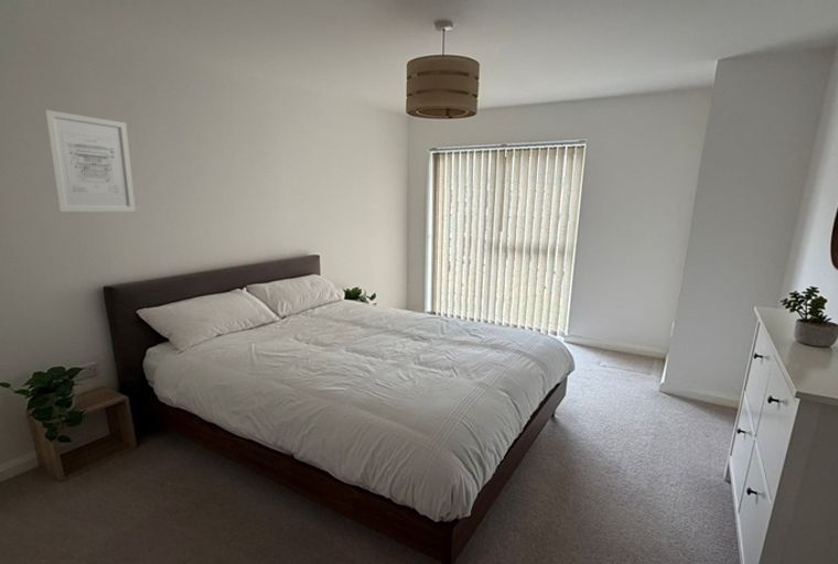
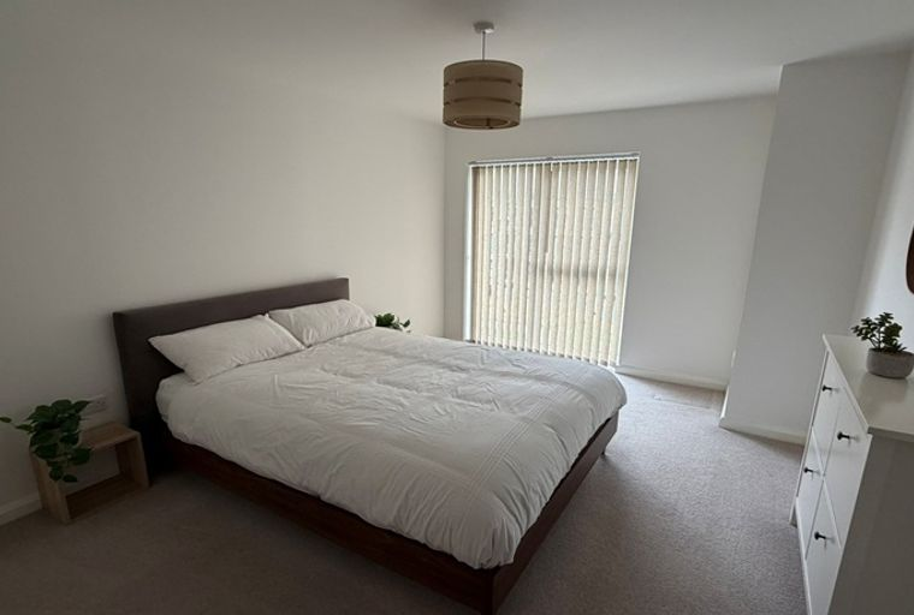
- wall art (94, 165)
